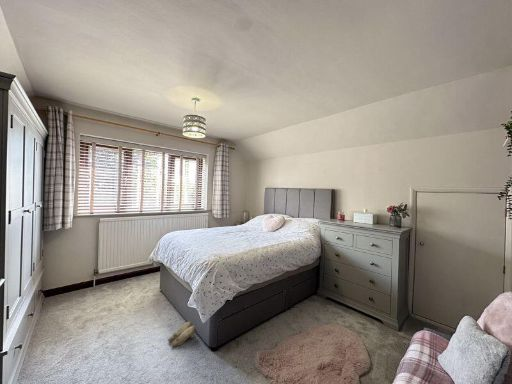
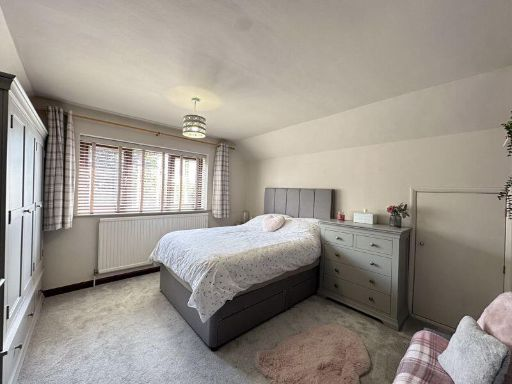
- slippers (182, 333)
